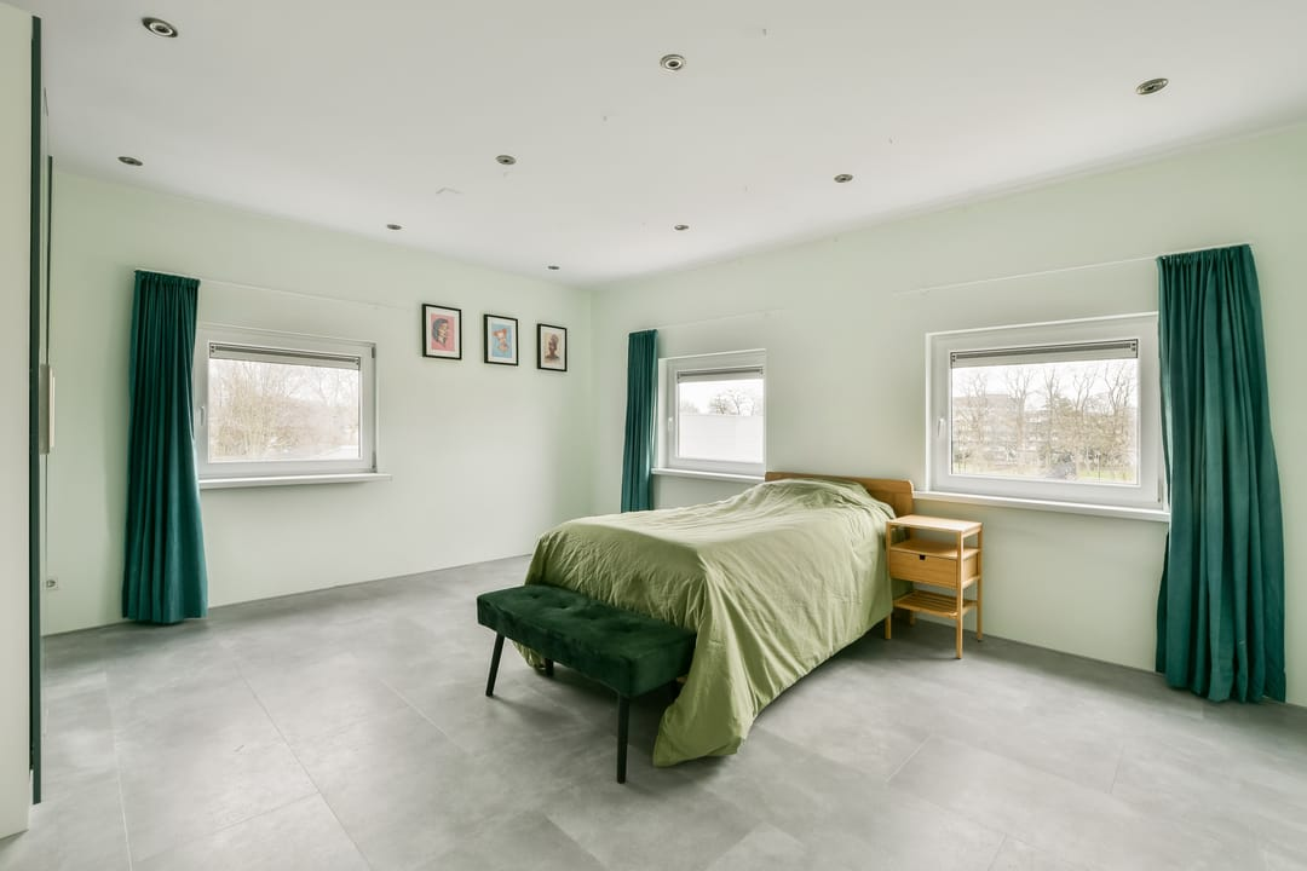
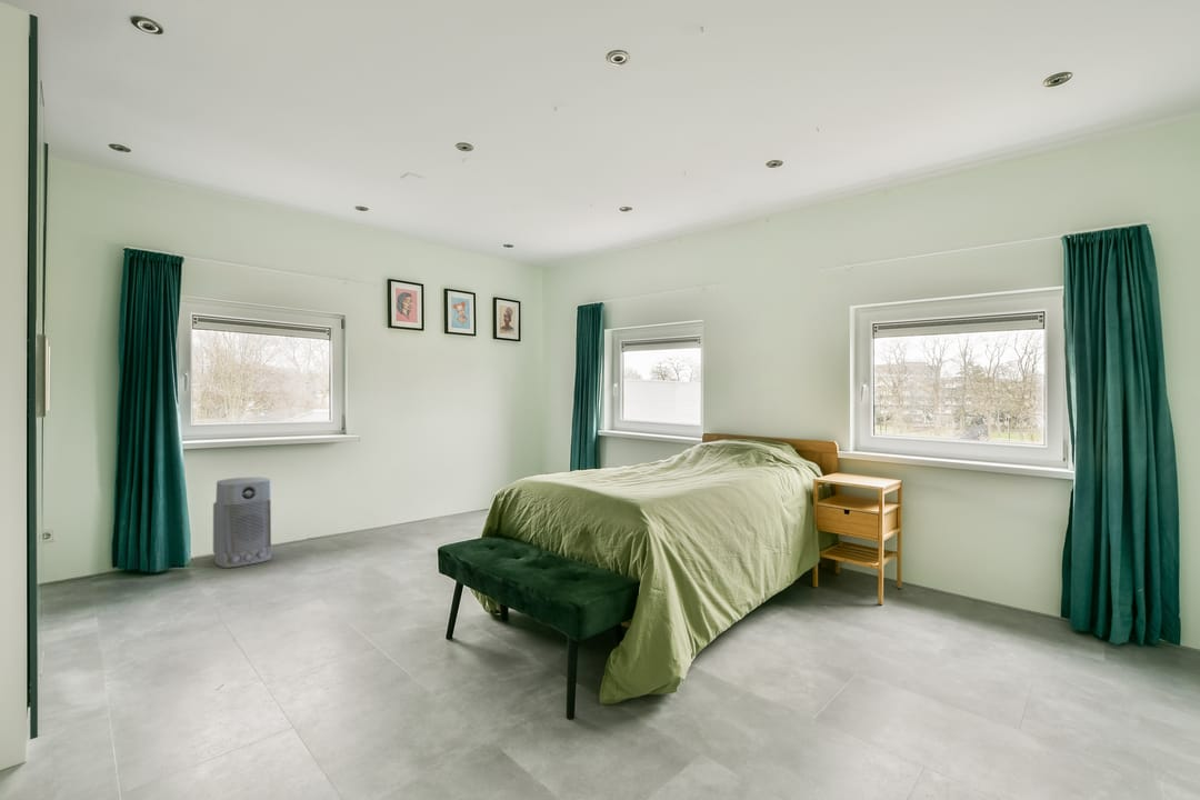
+ air purifier (242, 519)
